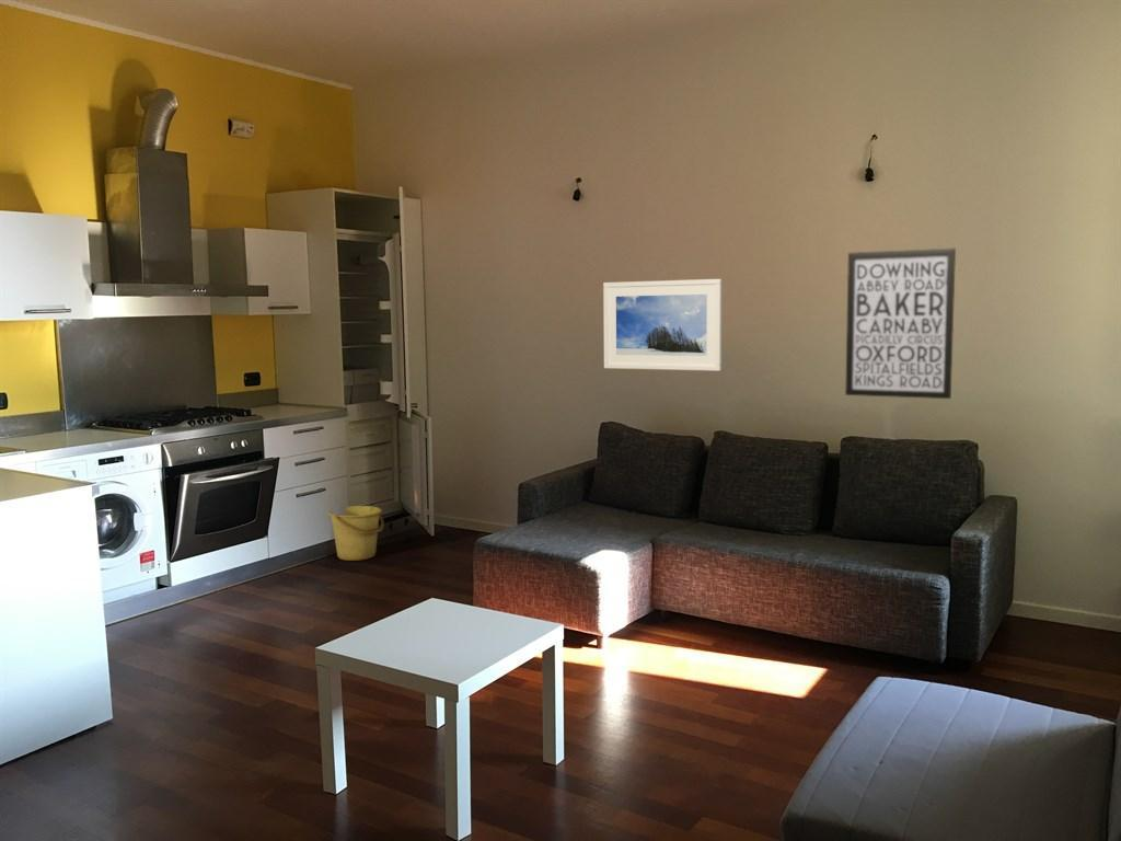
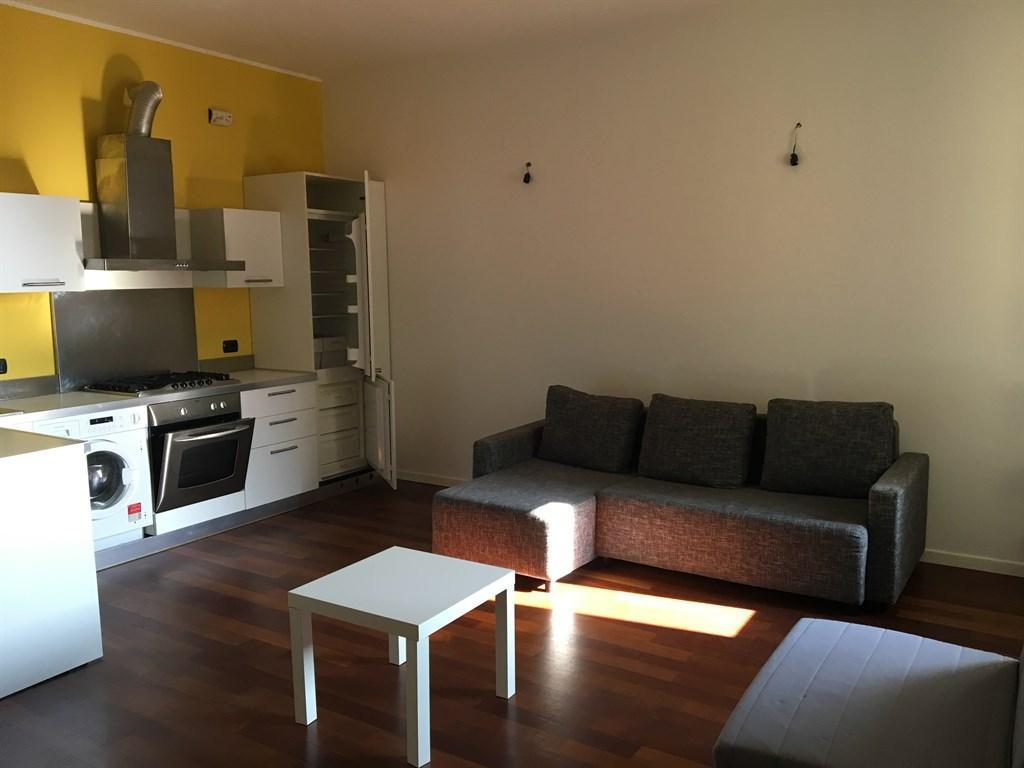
- wall art (898, 324)
- bucket (356, 533)
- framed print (660, 325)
